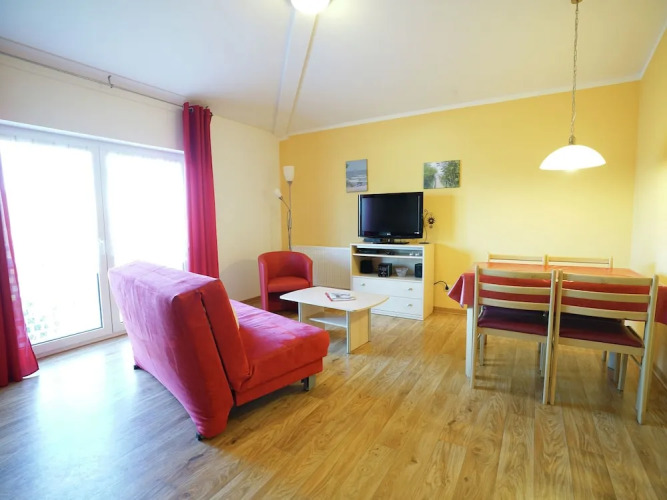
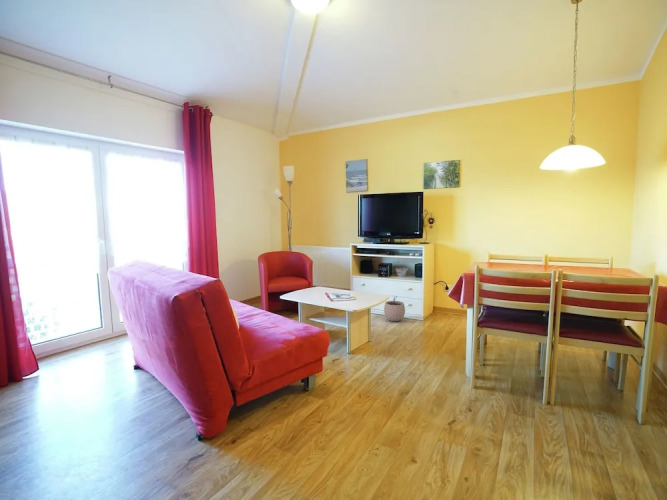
+ plant pot (394, 307)
